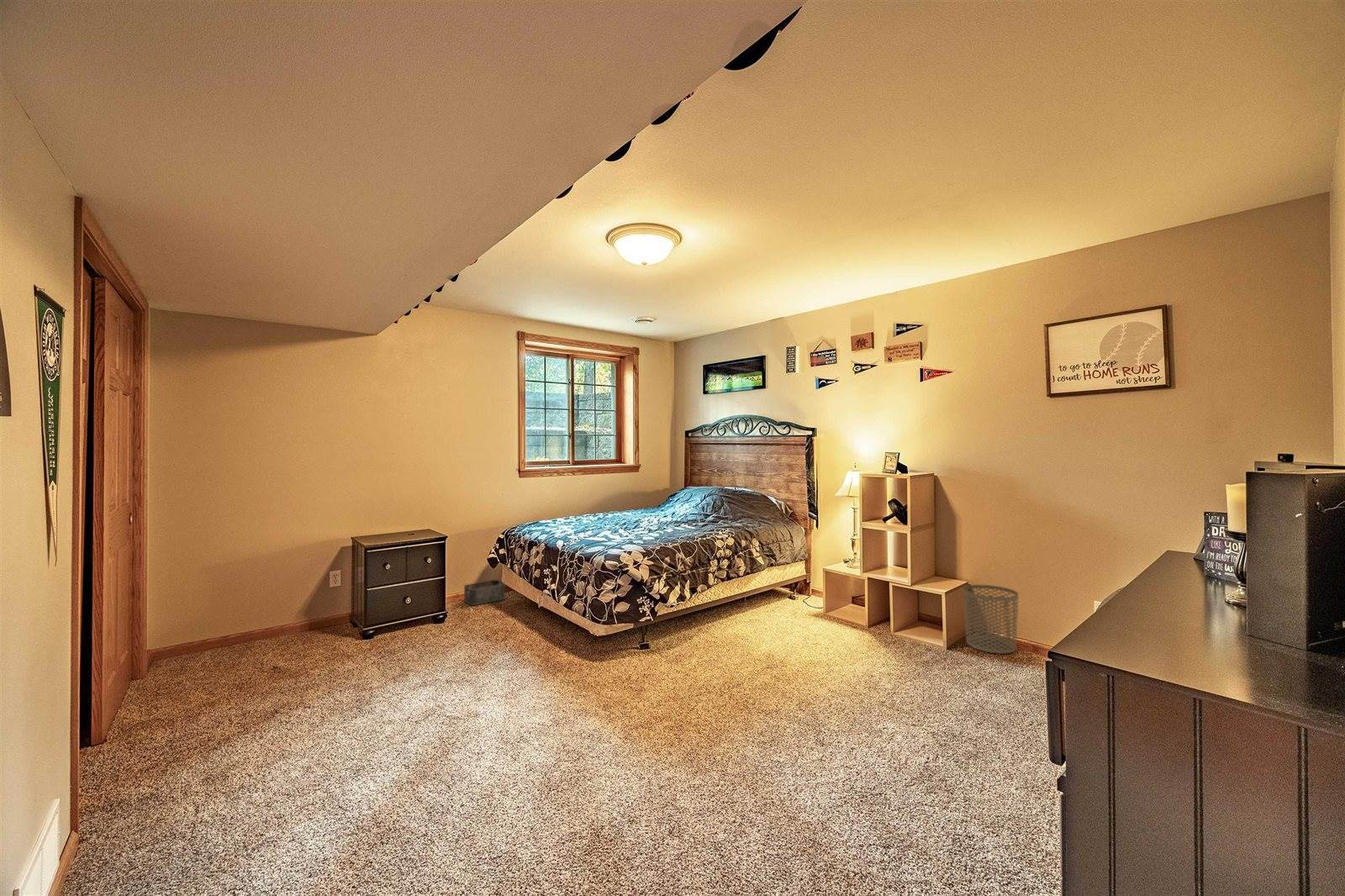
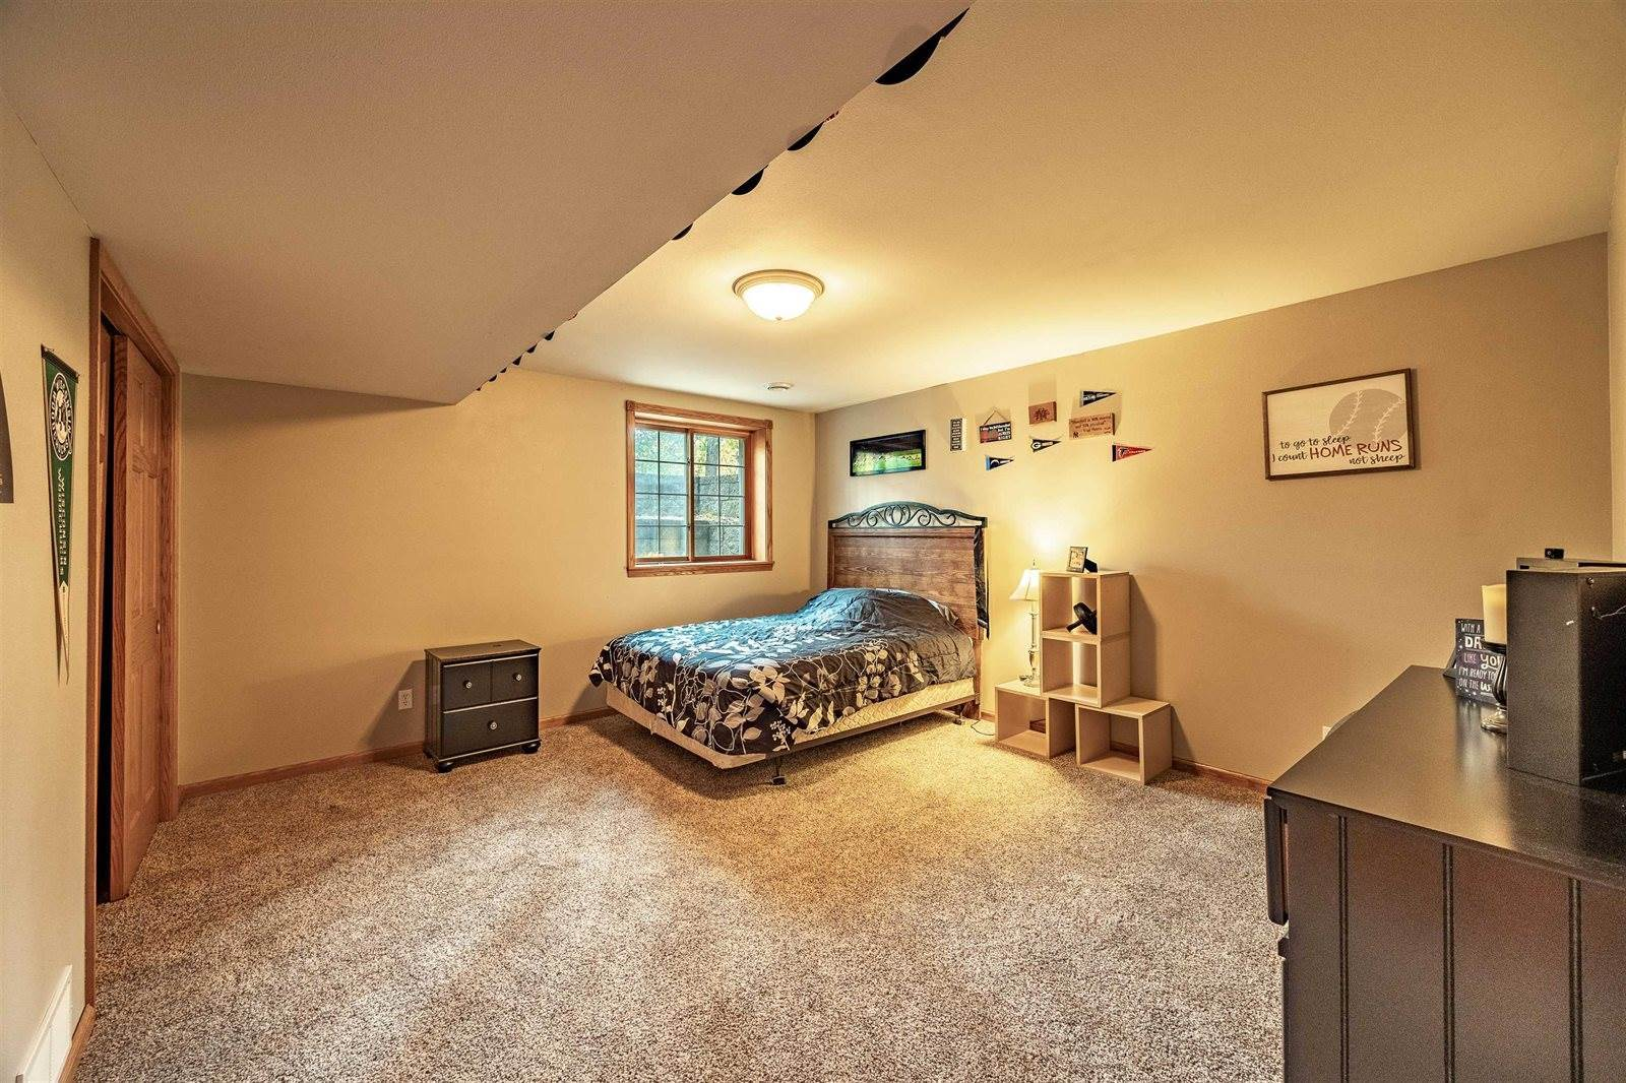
- waste bin (990, 618)
- storage bin (484, 593)
